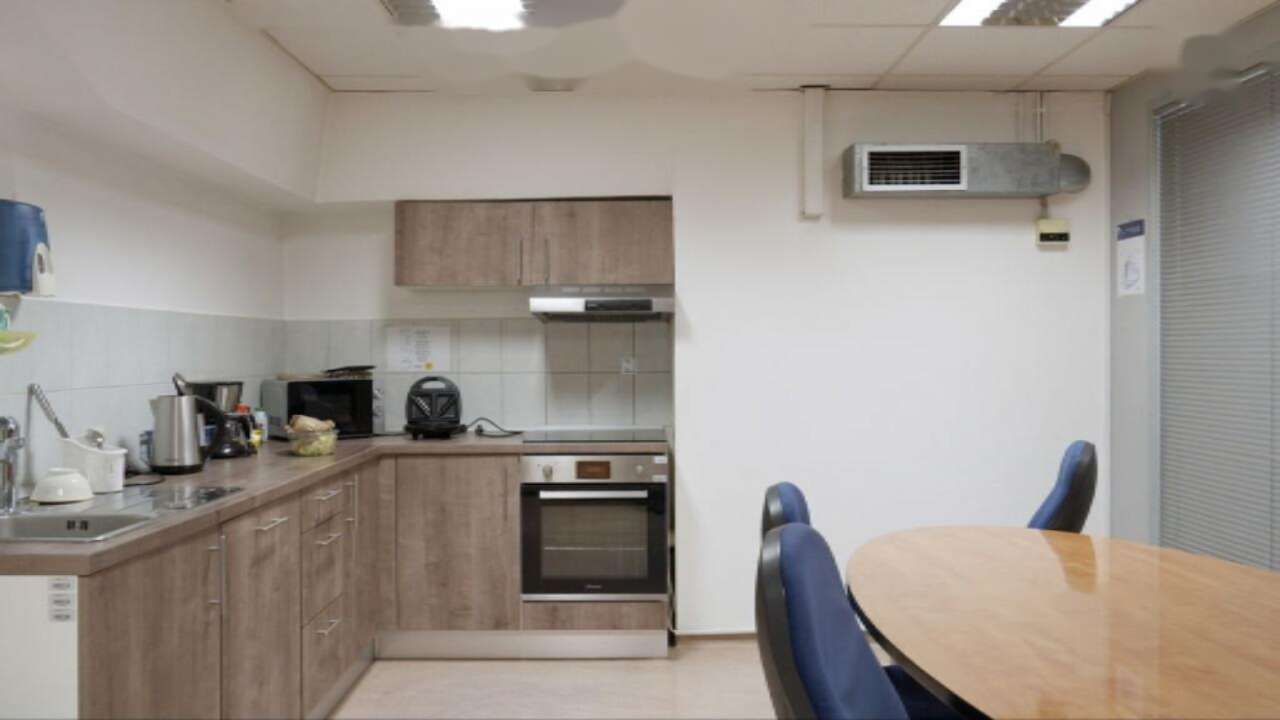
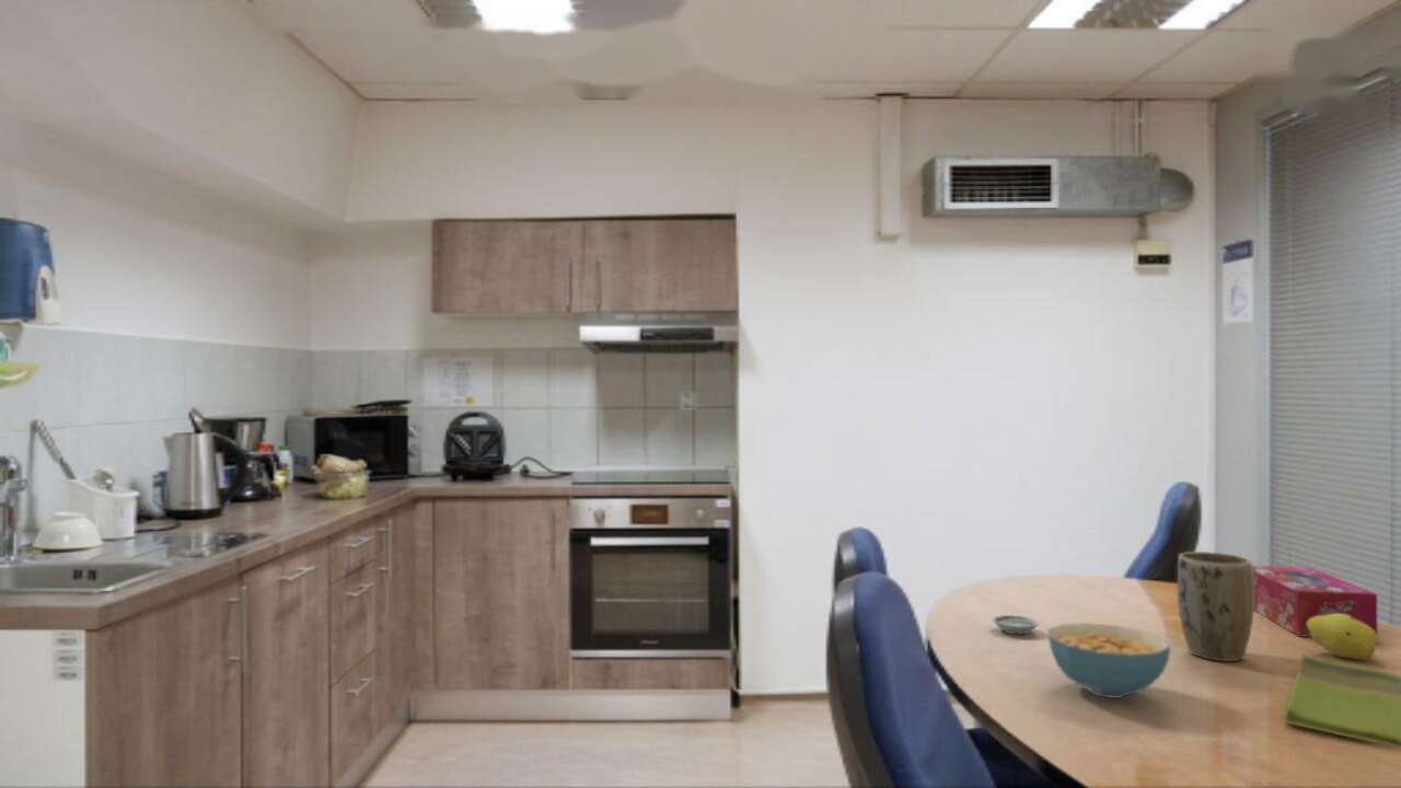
+ fruit (1340, 635)
+ saucer (1015, 625)
+ tissue box (1305, 599)
+ dish towel (1345, 695)
+ cereal bowl (1107, 664)
+ plant pot (1215, 605)
